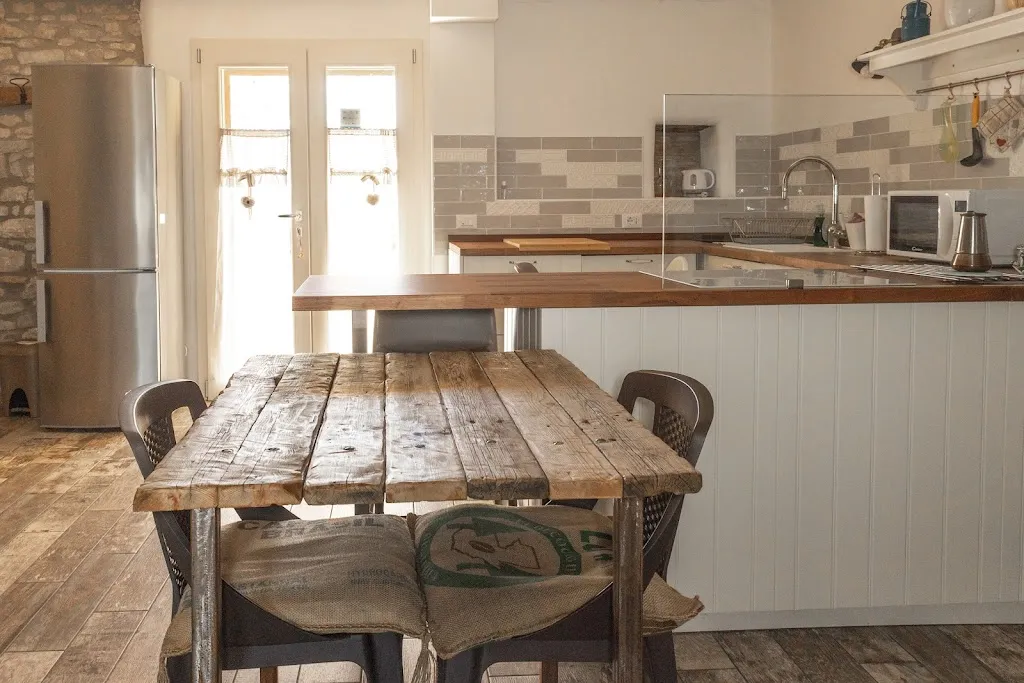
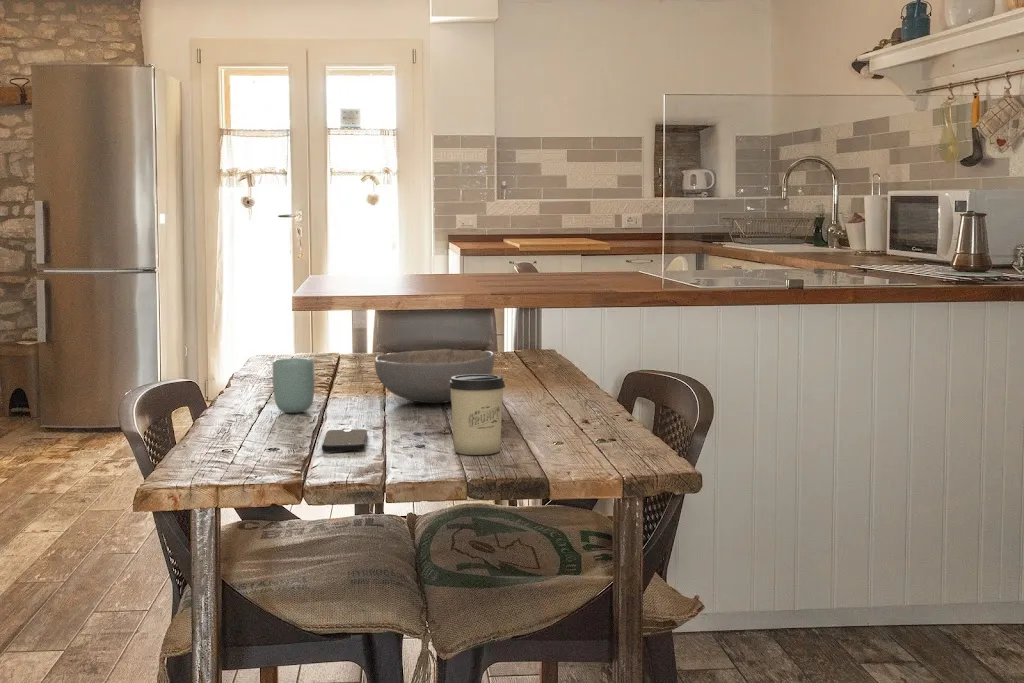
+ cup (293, 385)
+ cup (477, 413)
+ bowl (435, 377)
+ smartphone (345, 439)
